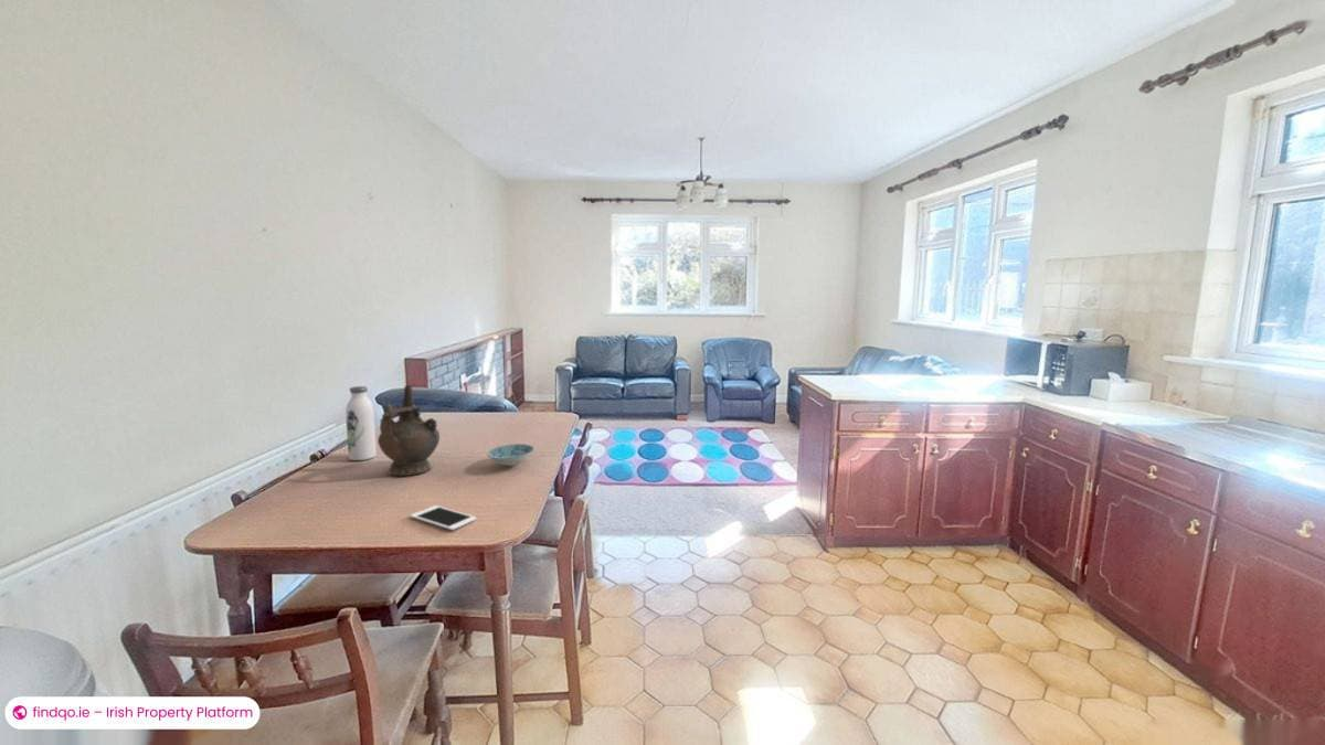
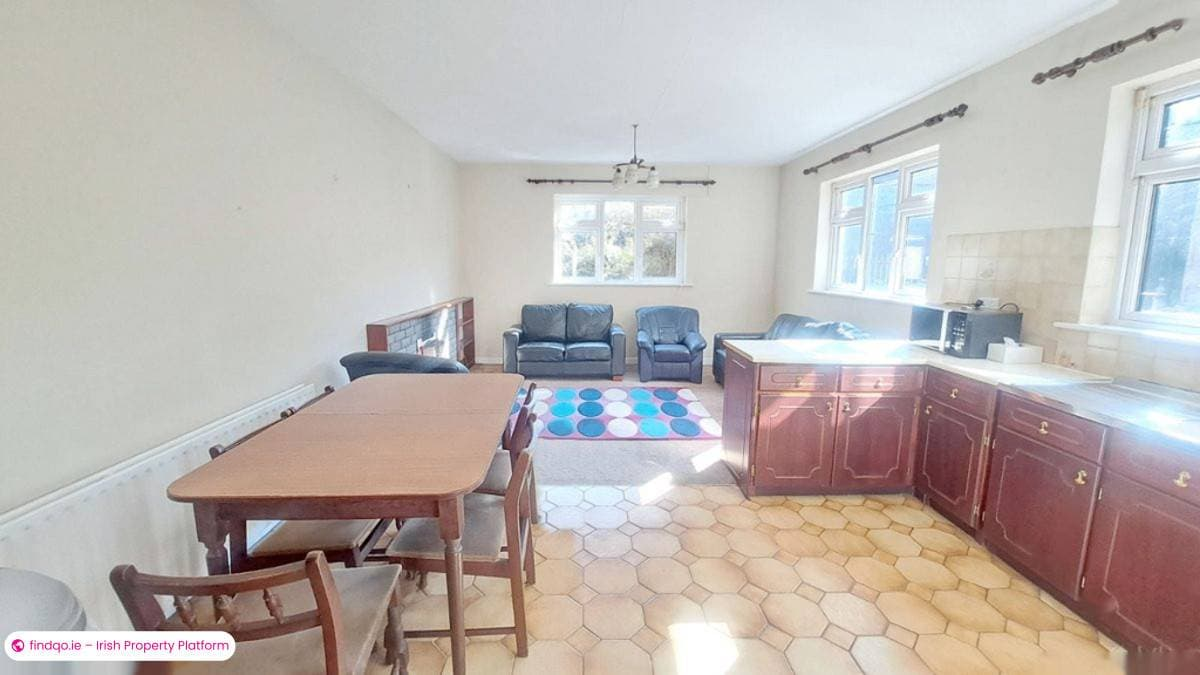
- cell phone (443, 517)
- water bottle (360, 422)
- ceremonial vessel (406, 428)
- ceramic bowl (511, 457)
